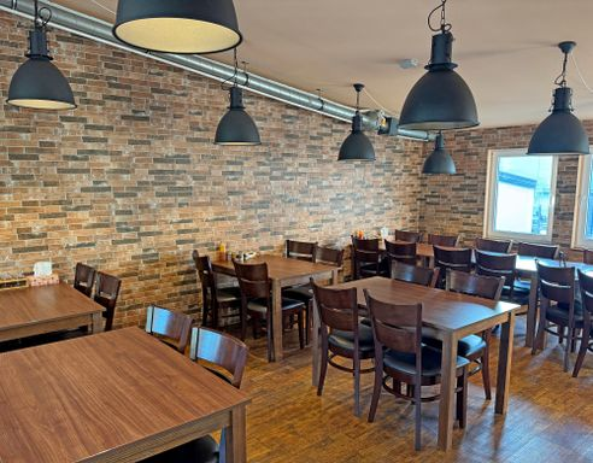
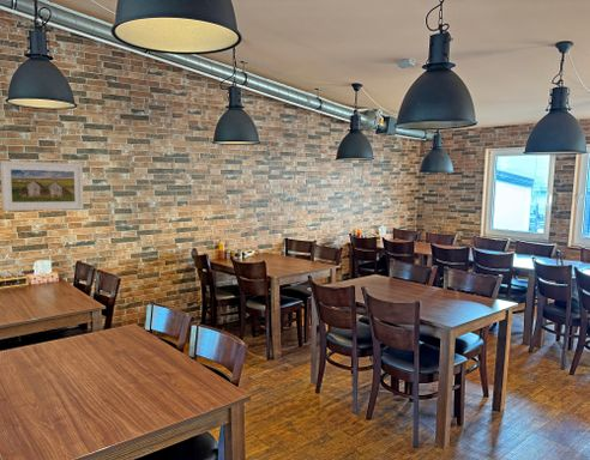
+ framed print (43, 186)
